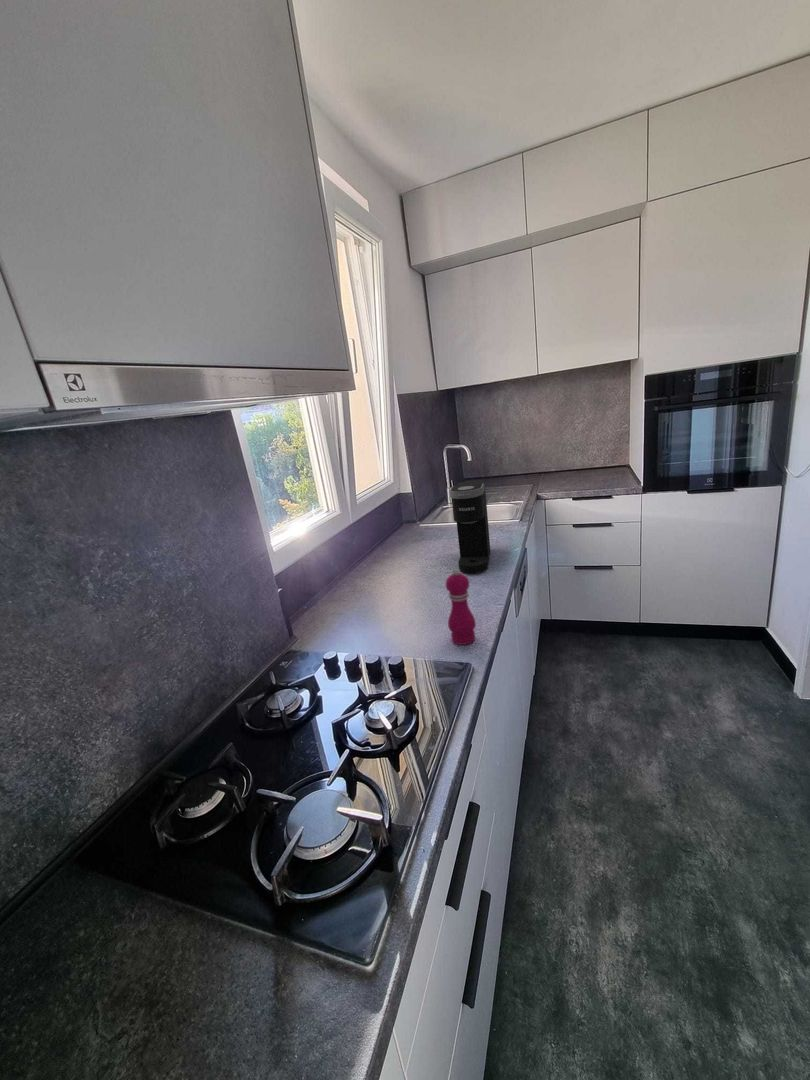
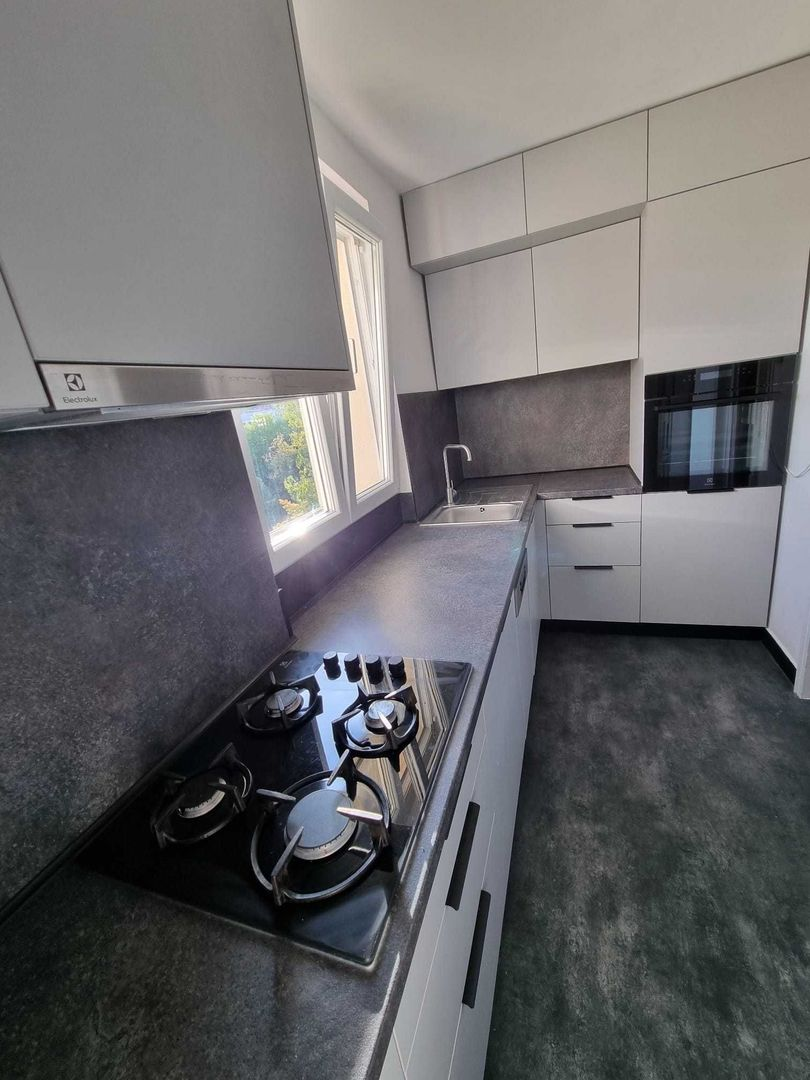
- pepper mill (459, 604)
- coffee maker (471, 523)
